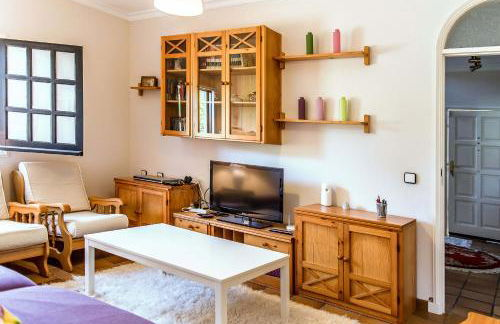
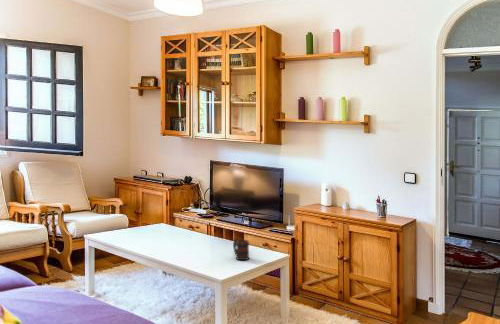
+ mug (240, 248)
